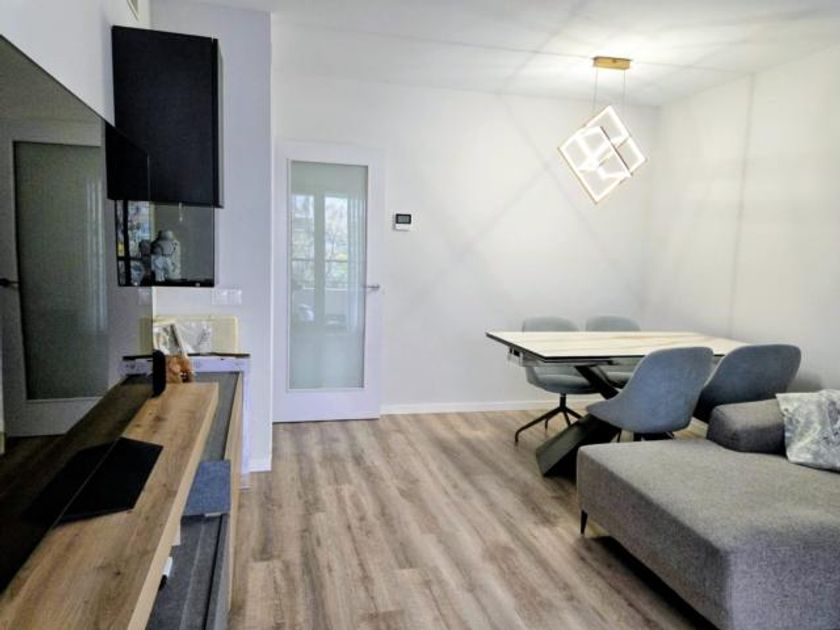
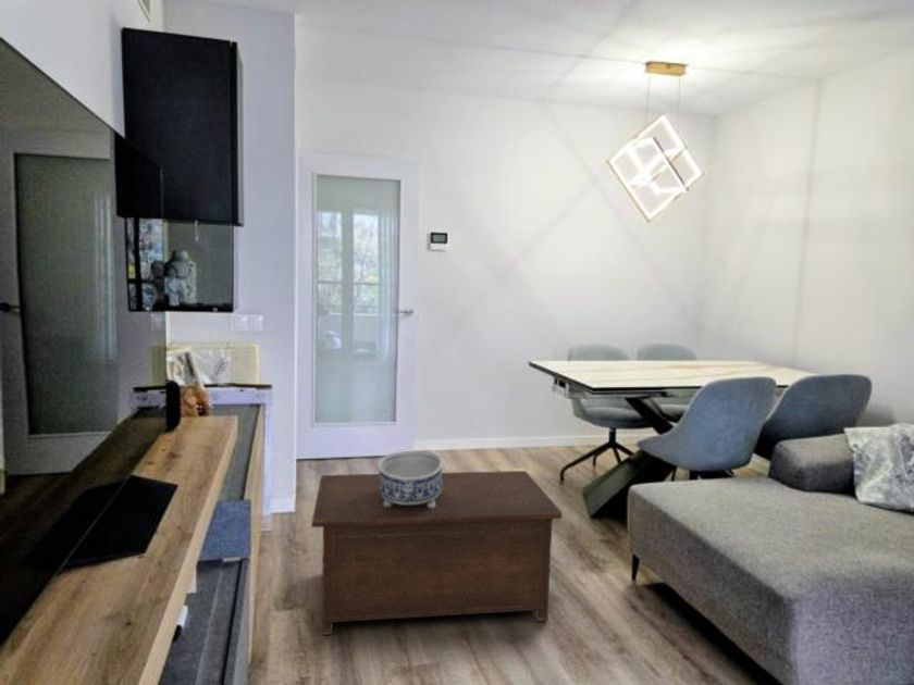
+ cabinet (431, 544)
+ decorative bowl (410, 478)
